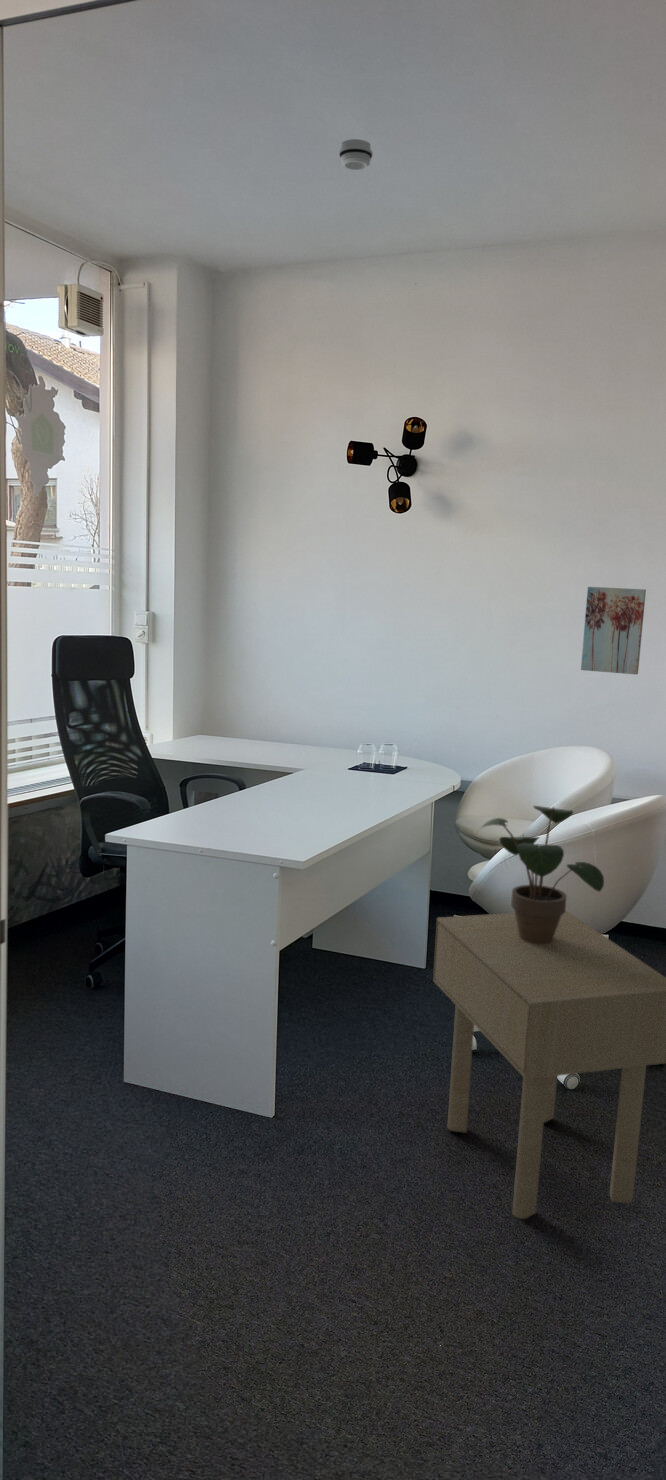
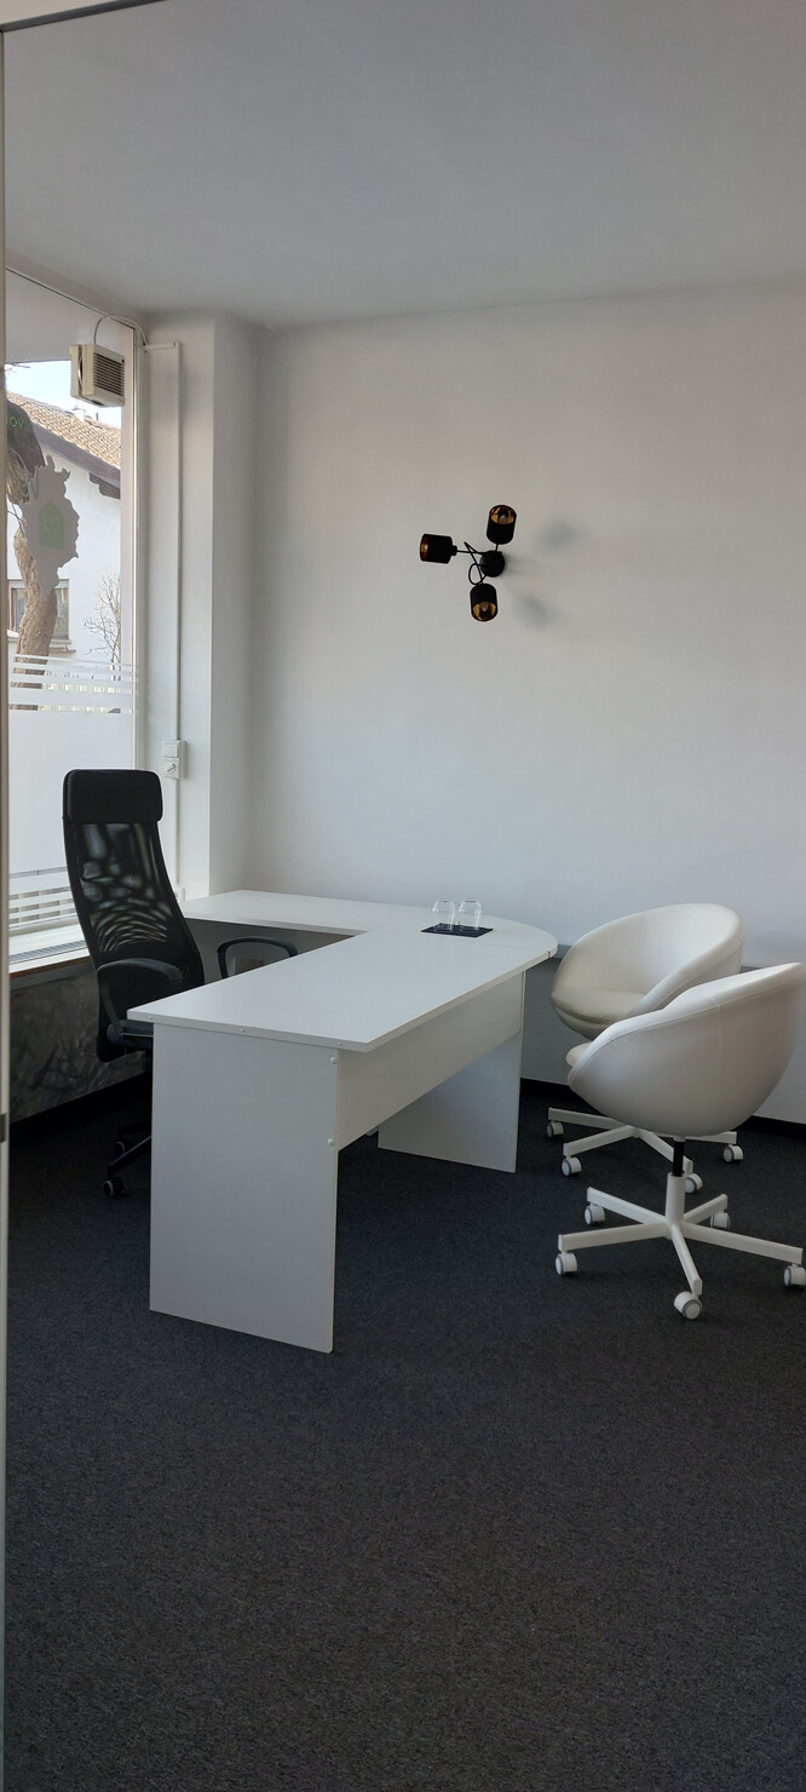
- potted plant (540, 876)
- wall art (612, 630)
- side table (541, 1058)
- smoke detector (355, 155)
